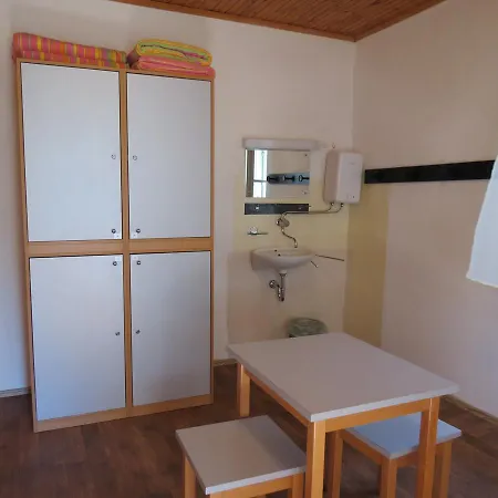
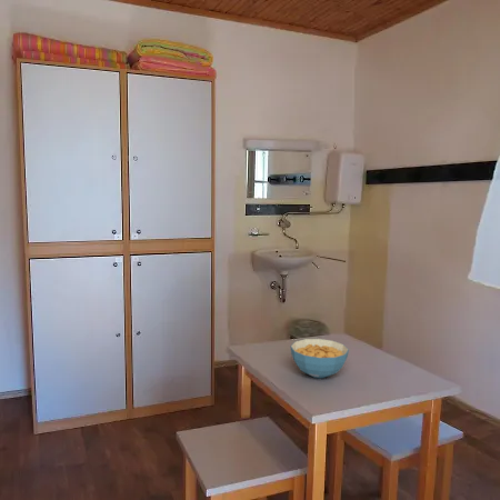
+ cereal bowl (319, 361)
